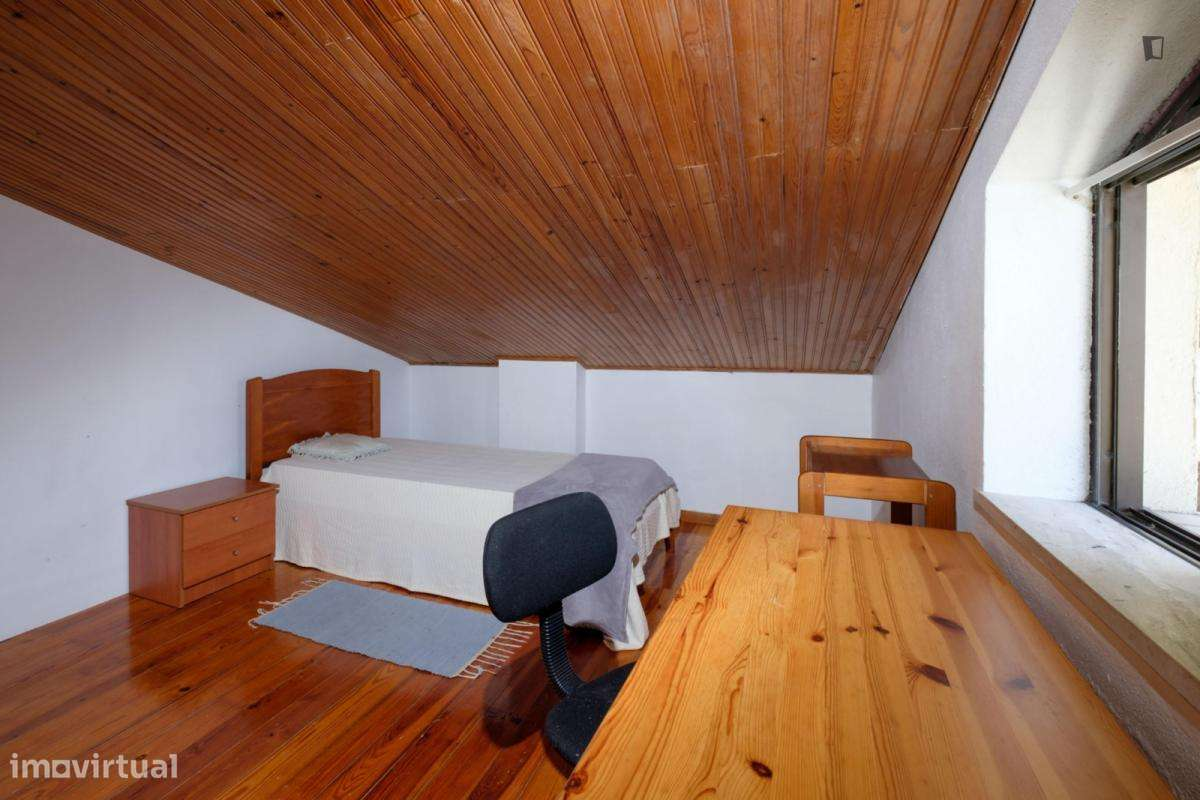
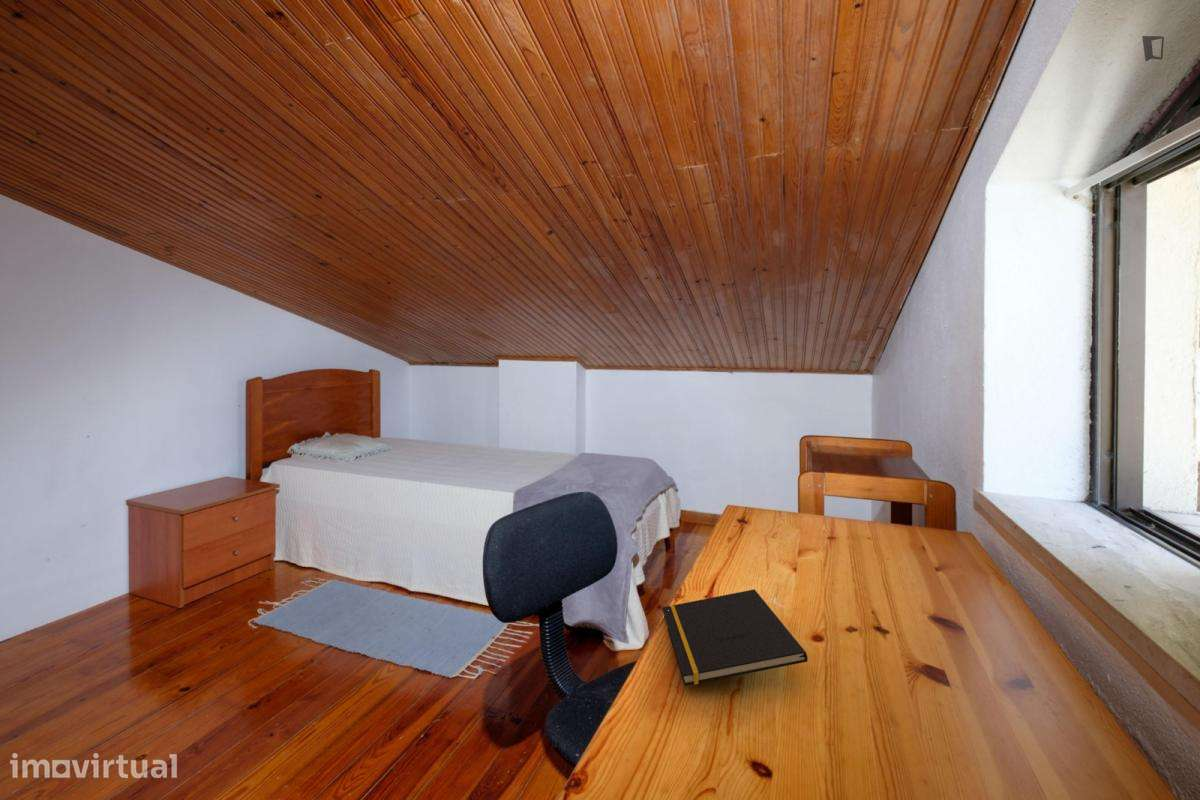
+ notepad (724, 630)
